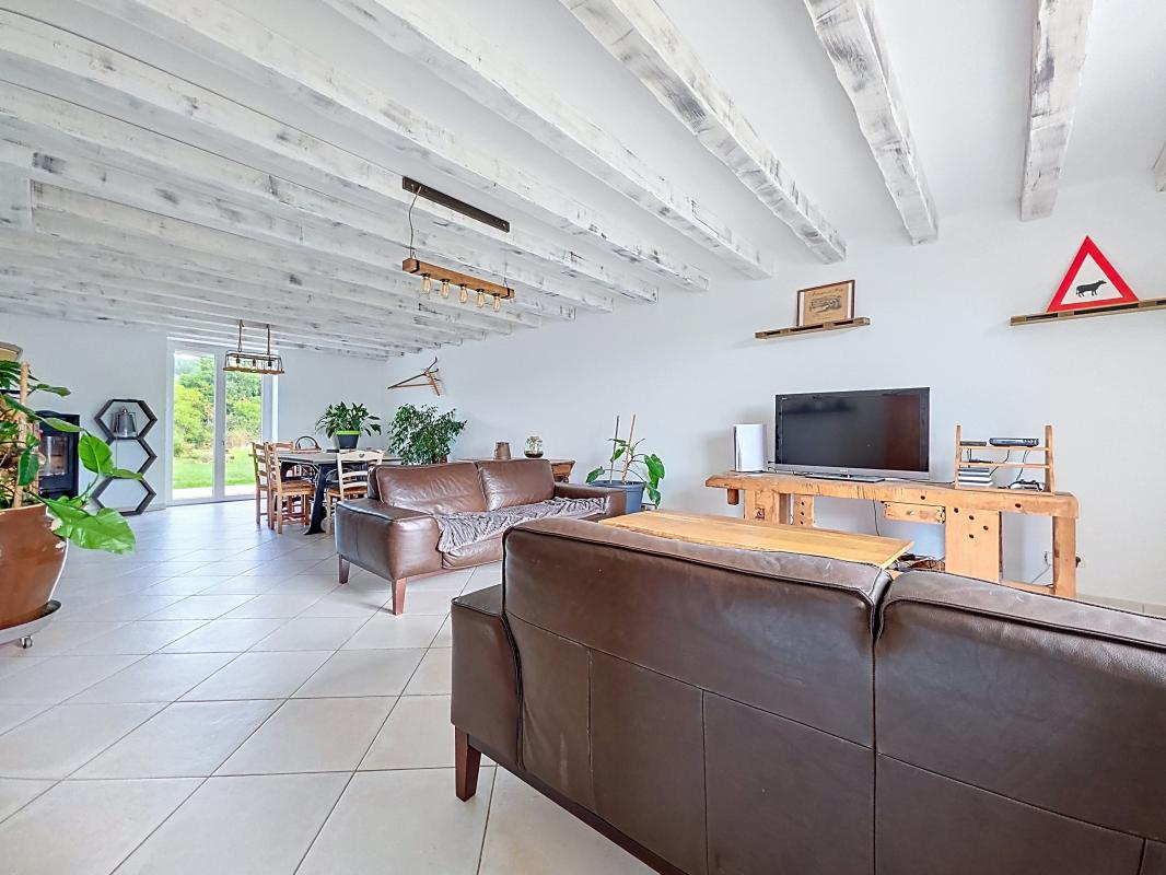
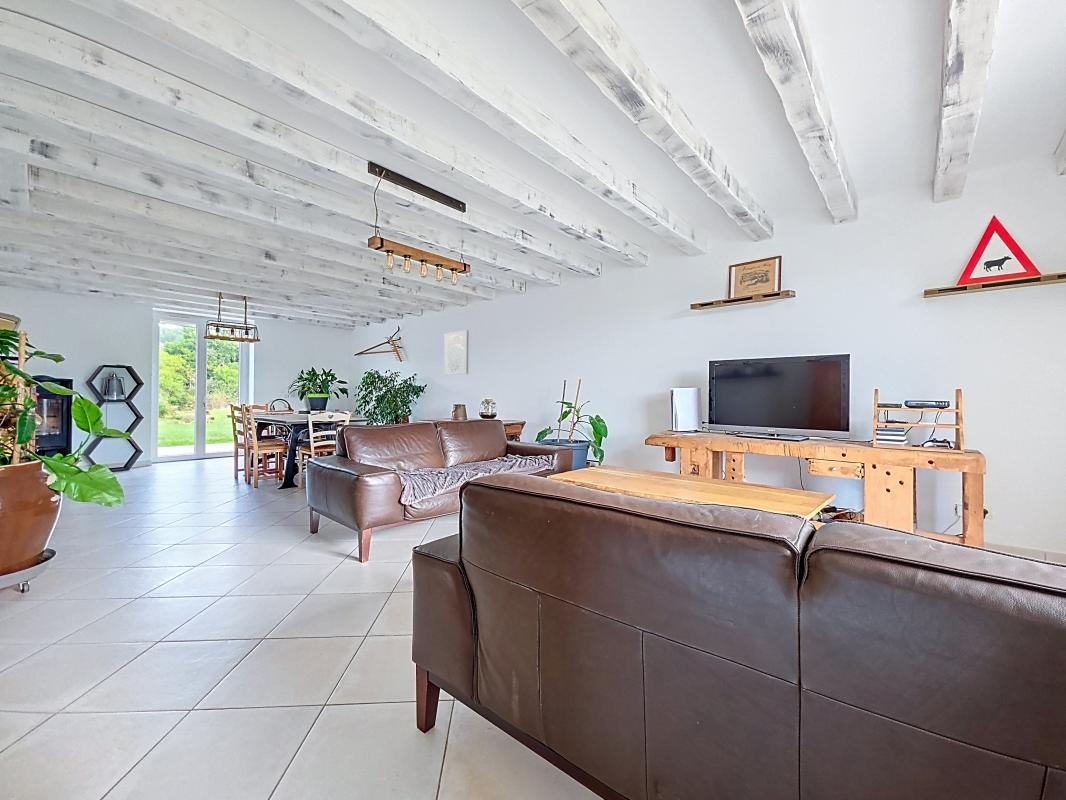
+ wall art (456, 353)
